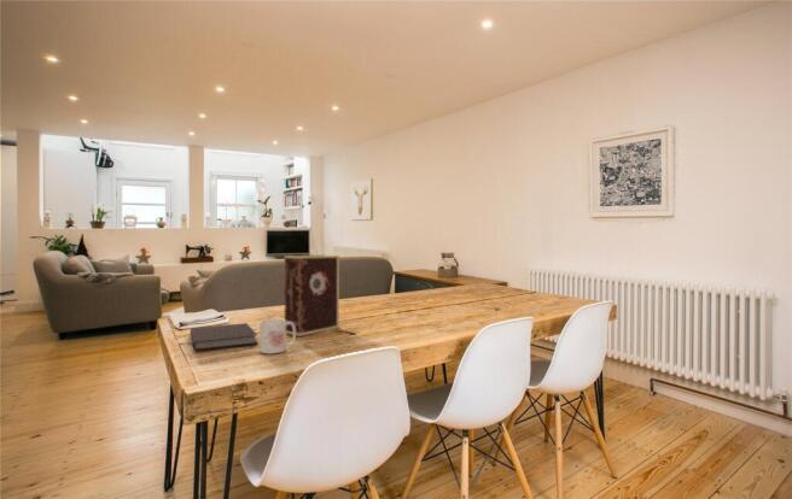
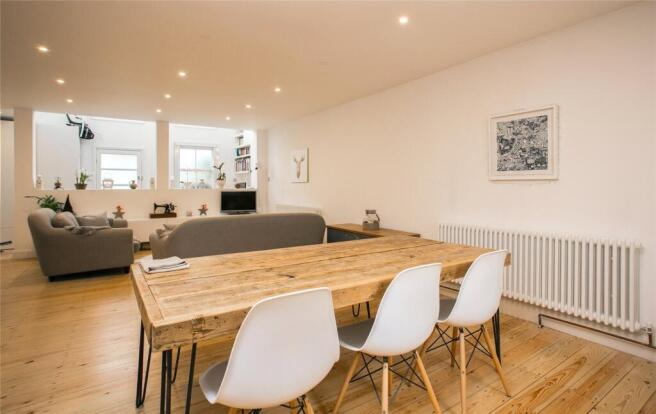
- book (311, 293)
- notebook (222, 335)
- mug (278, 334)
